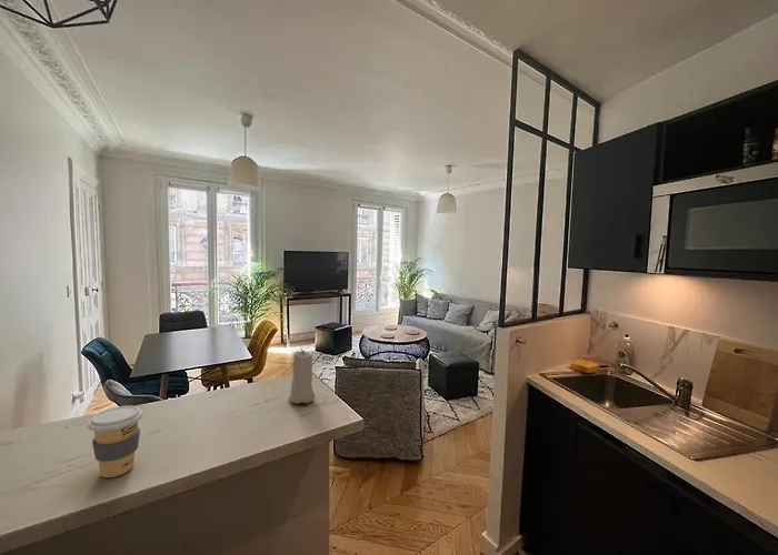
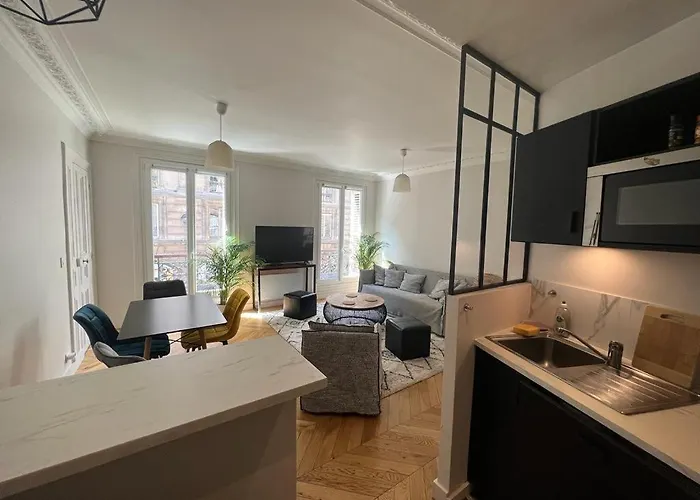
- candle (301, 374)
- coffee cup (117, 441)
